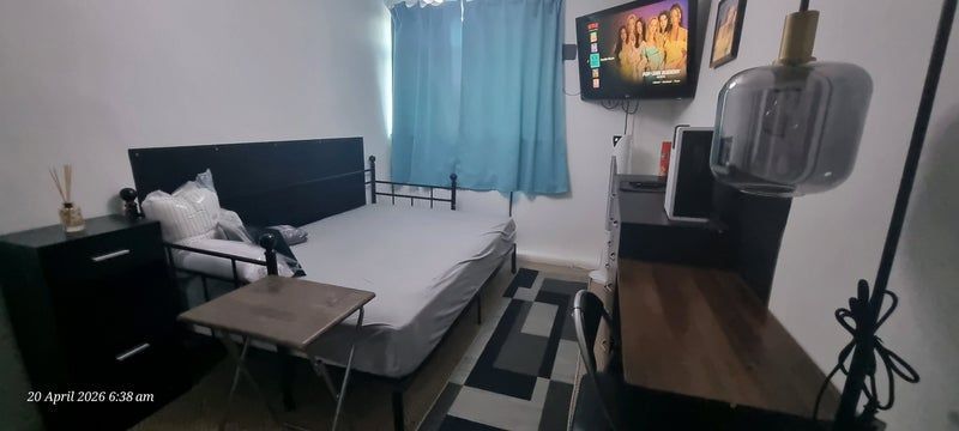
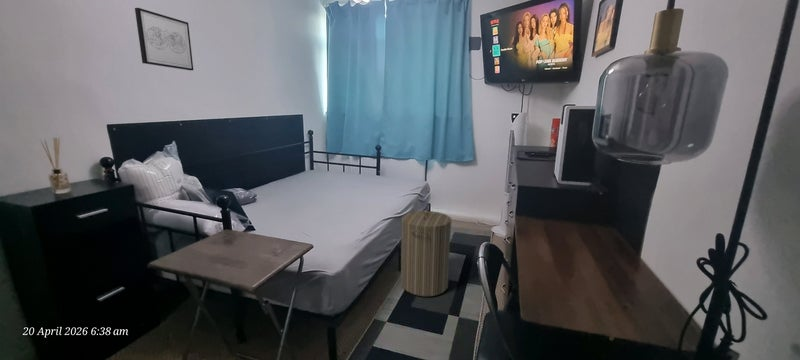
+ laundry hamper (425, 246)
+ wall art (166, 41)
